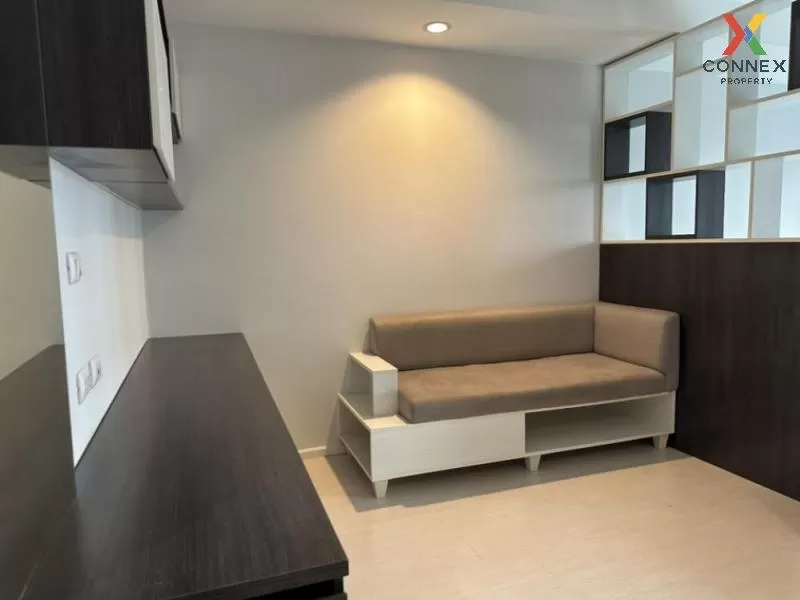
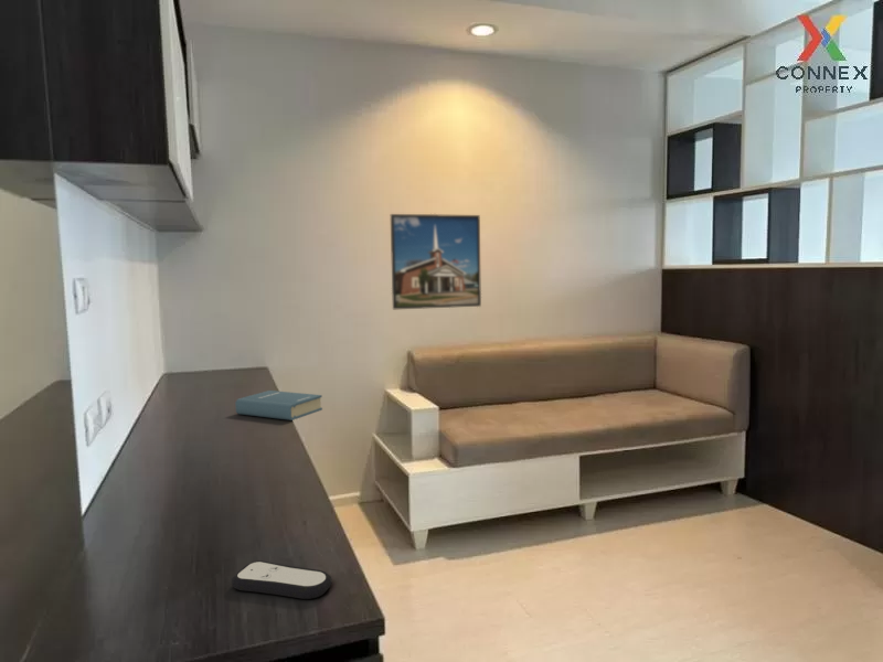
+ remote control (283, 579)
+ hardback book (279, 404)
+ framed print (436, 261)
